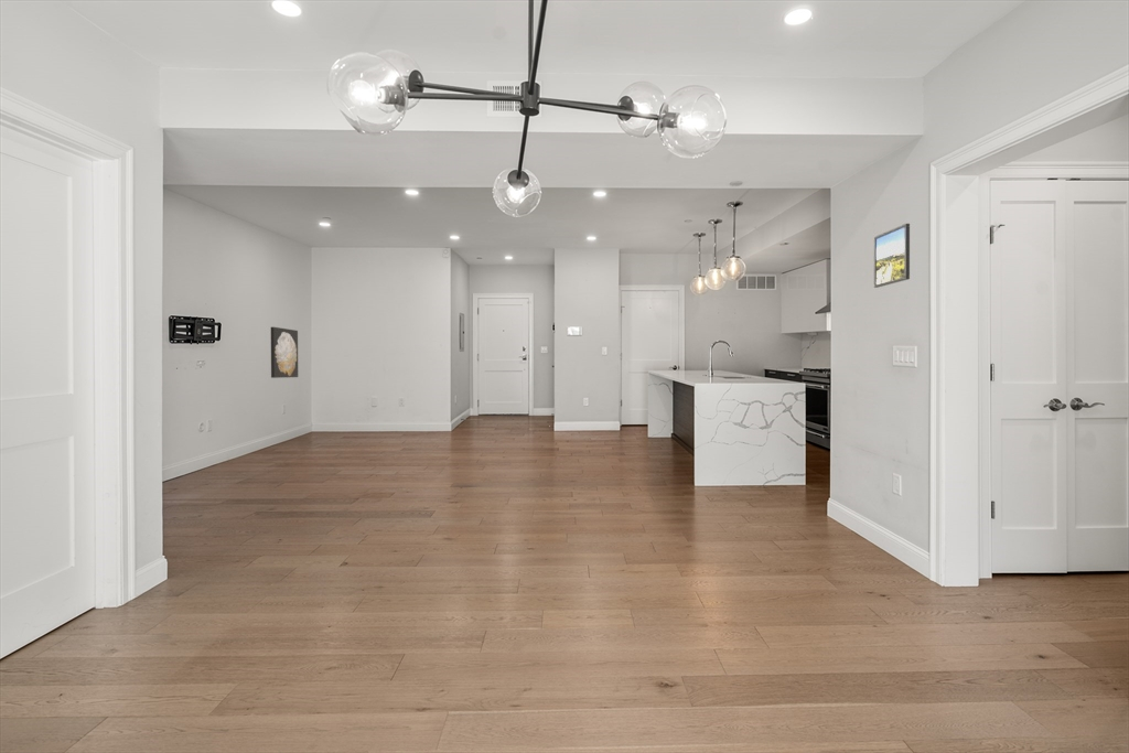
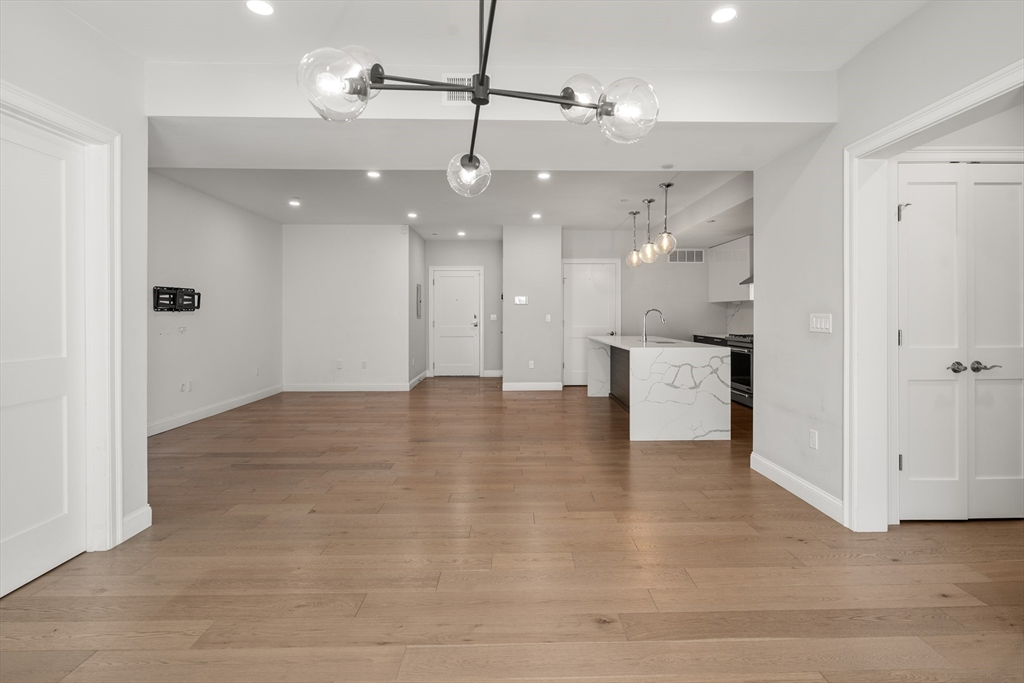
- wall art (284, 353)
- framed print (891, 257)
